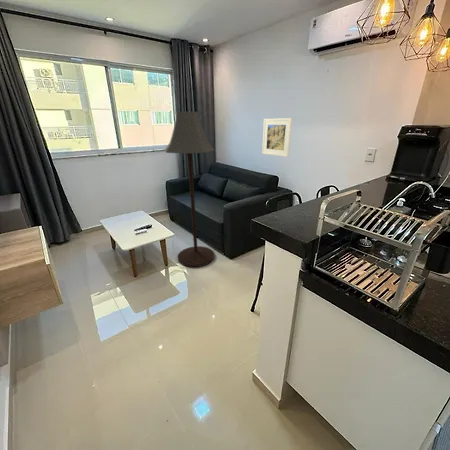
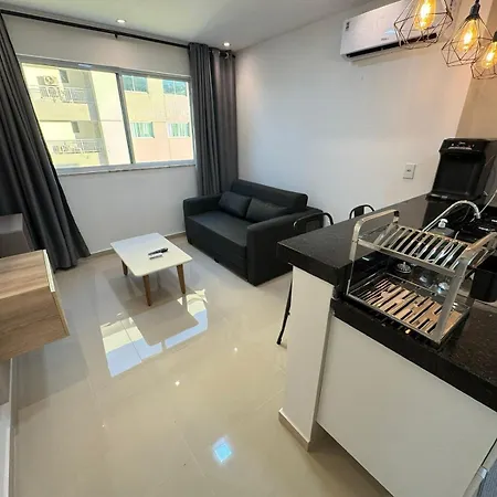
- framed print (275, 137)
- floor lamp (192, 193)
